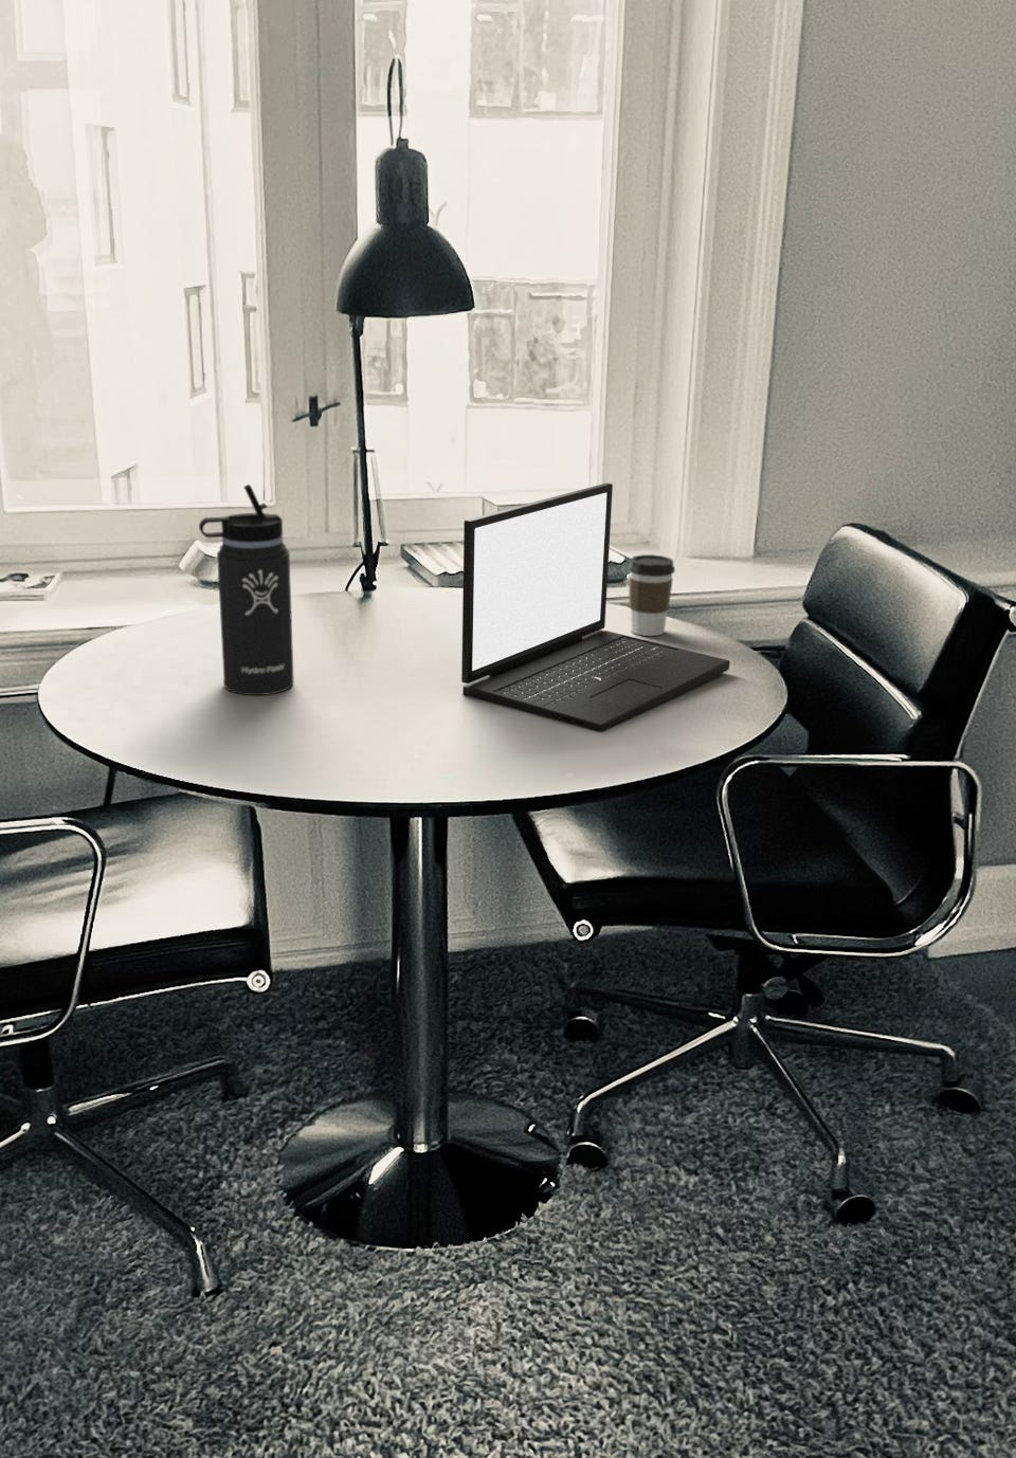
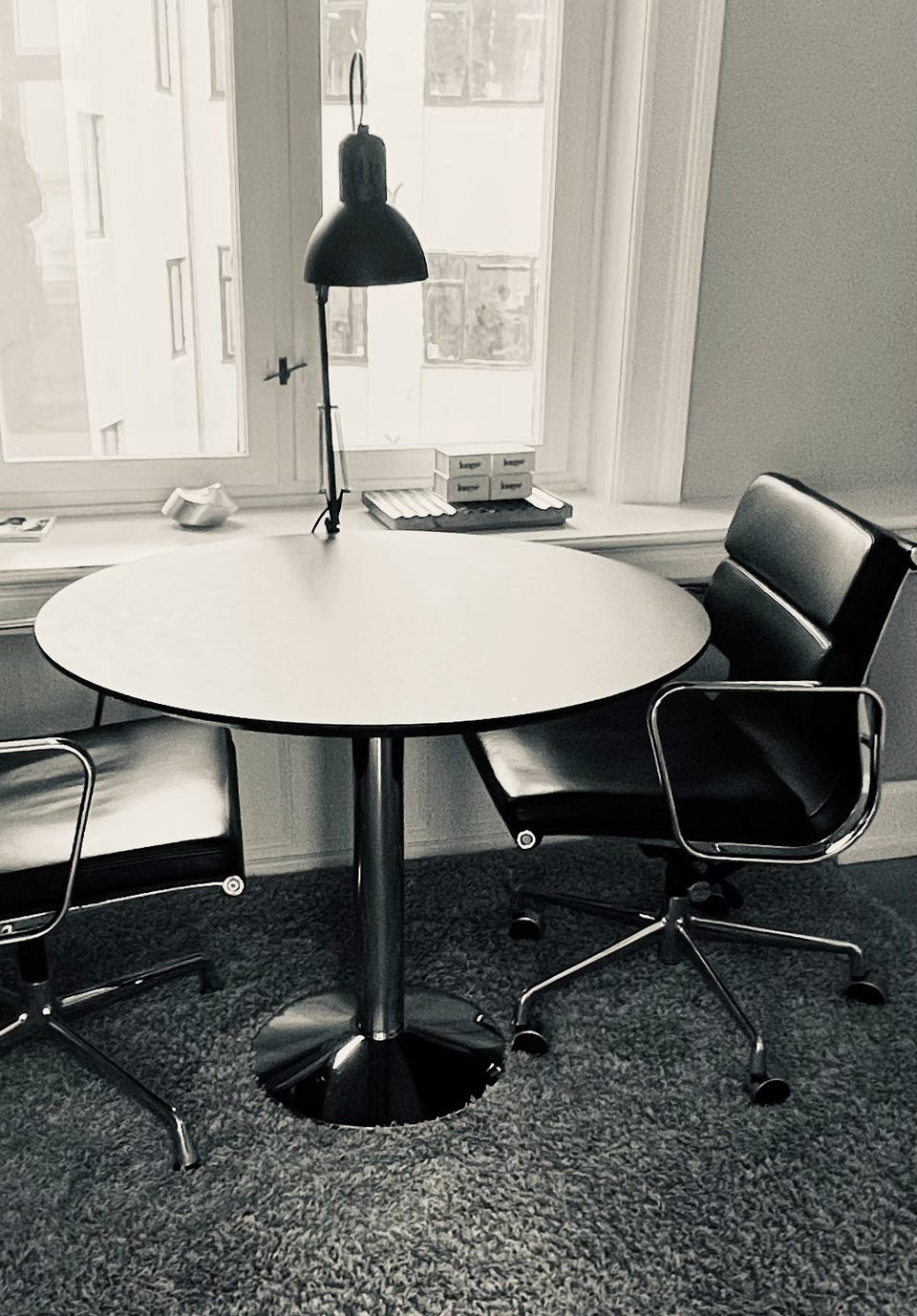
- coffee cup (649, 596)
- thermos bottle (247, 587)
- laptop (603, 599)
